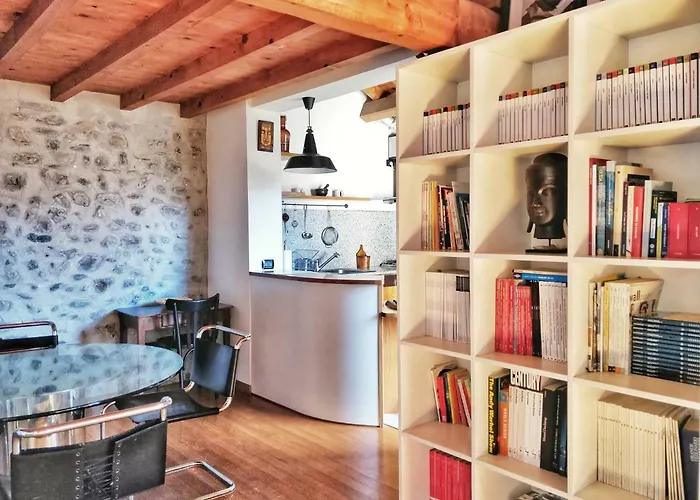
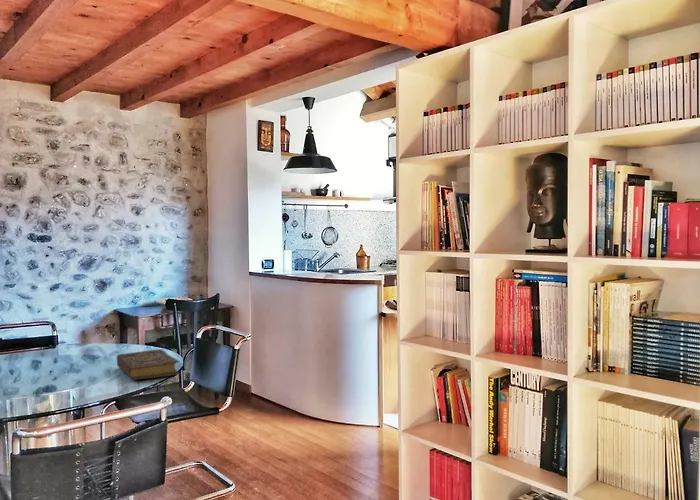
+ book (147, 363)
